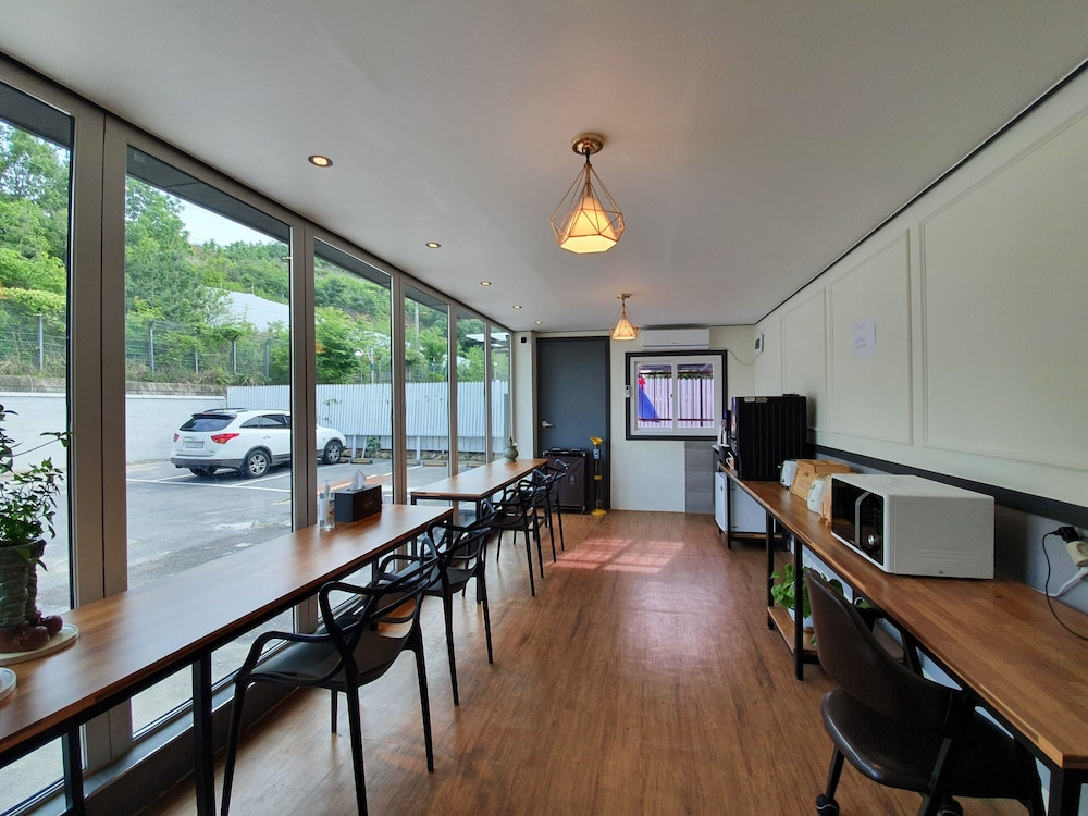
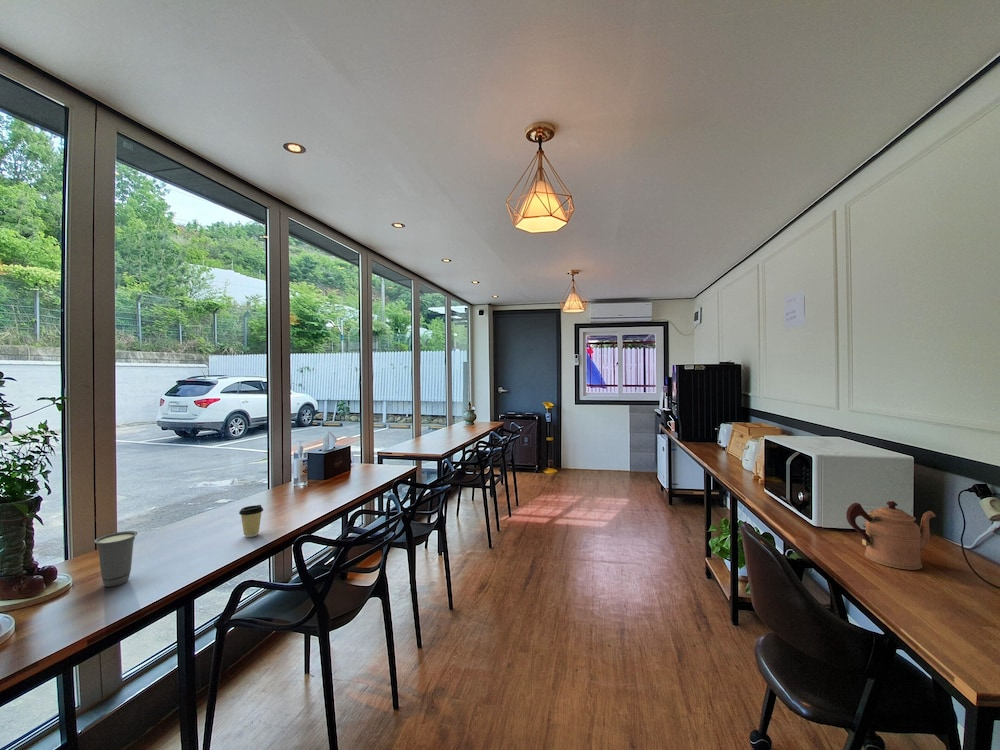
+ coffeepot (891, 530)
+ coffee cup (251, 520)
+ cup (116, 559)
